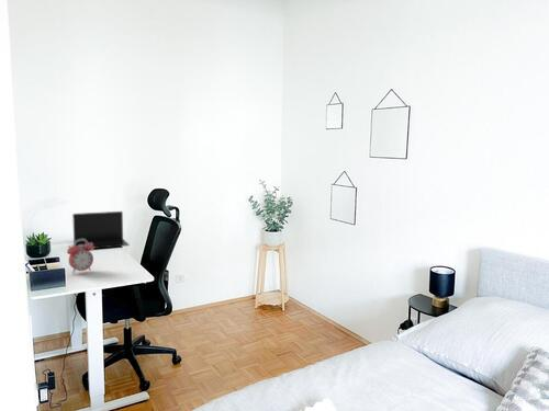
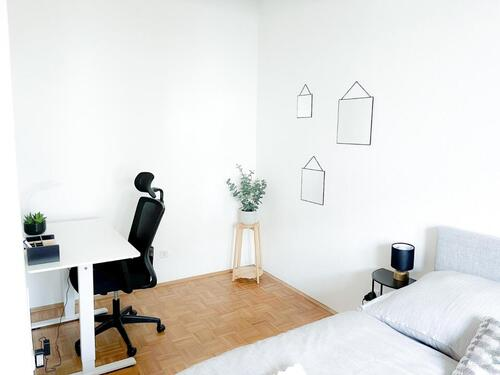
- laptop (101, 229)
- alarm clock (80, 255)
